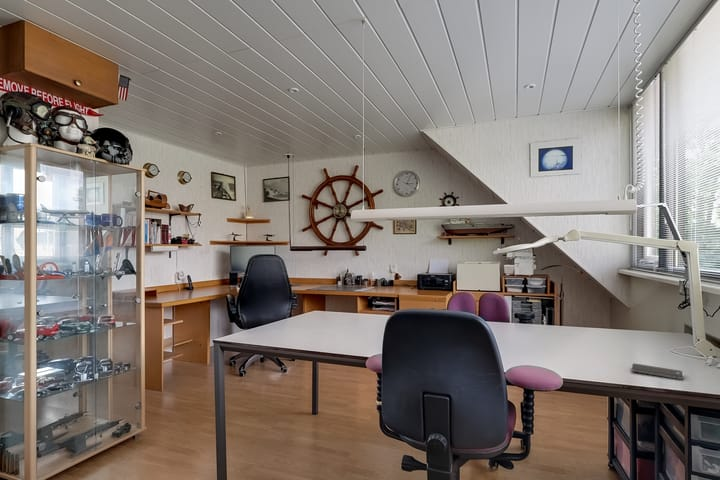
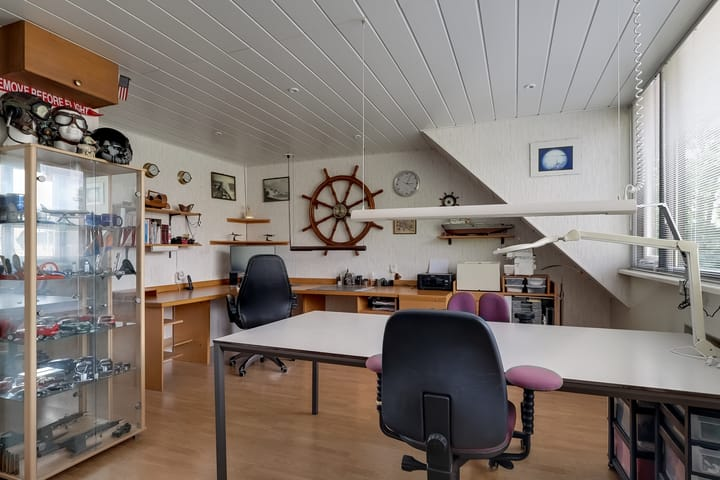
- smartphone (656, 371)
